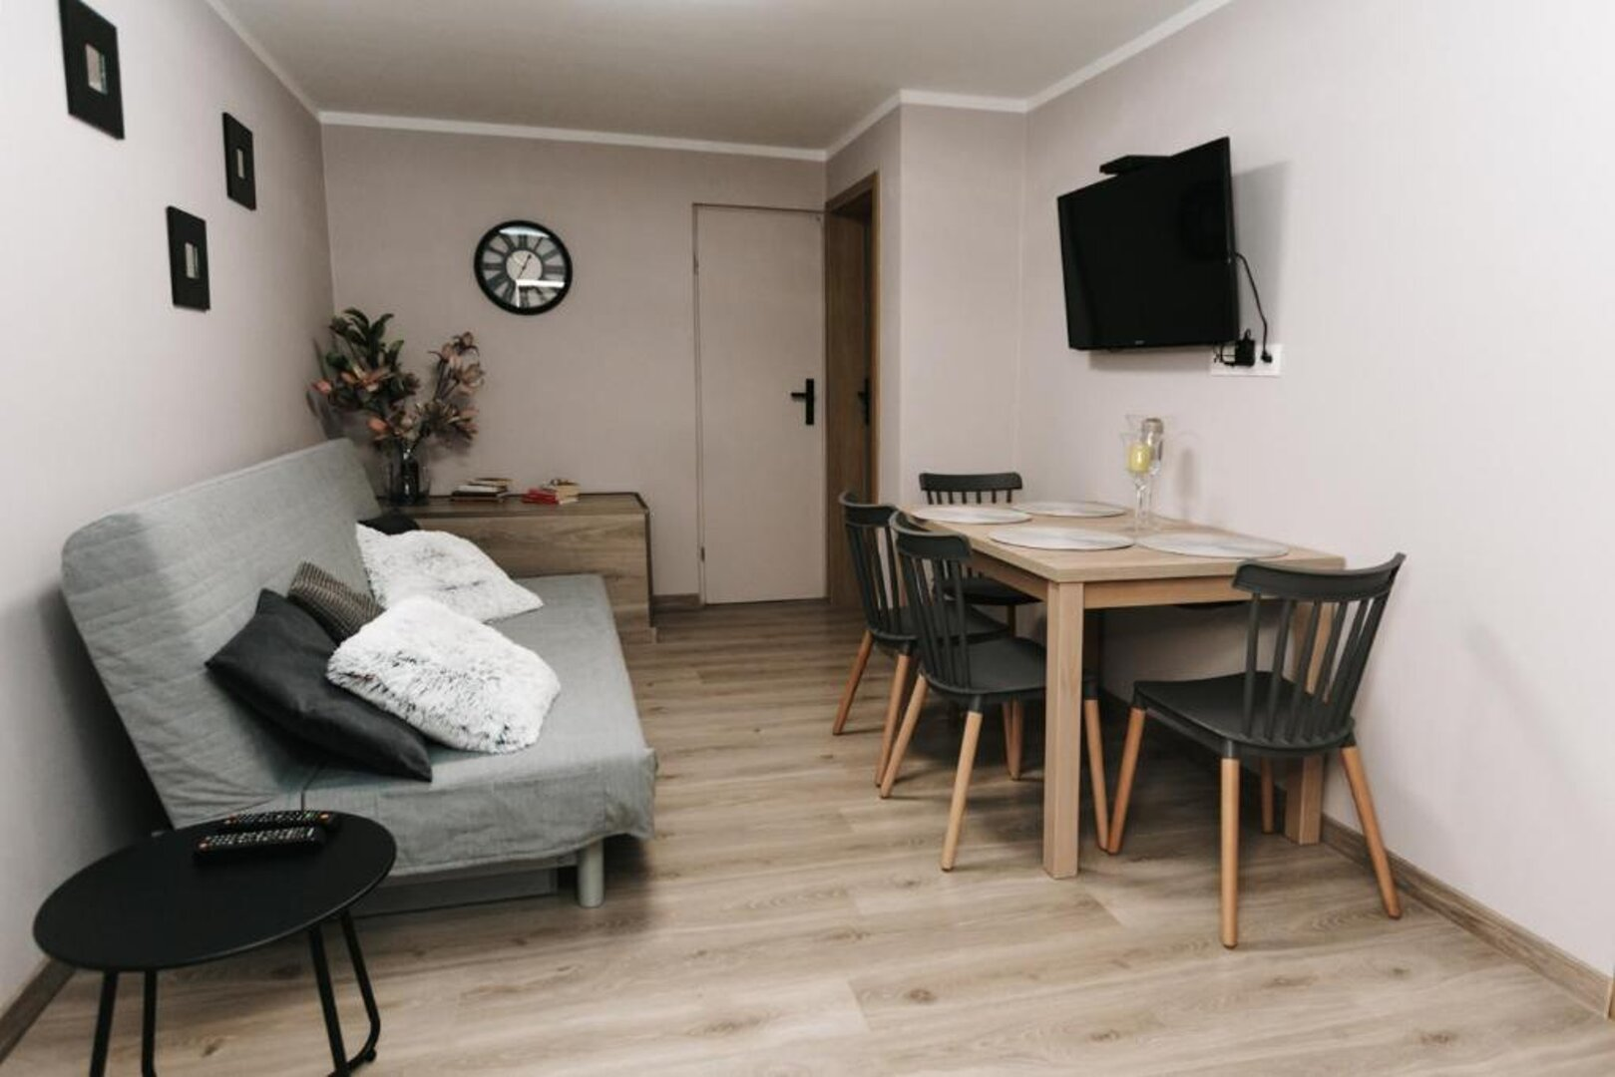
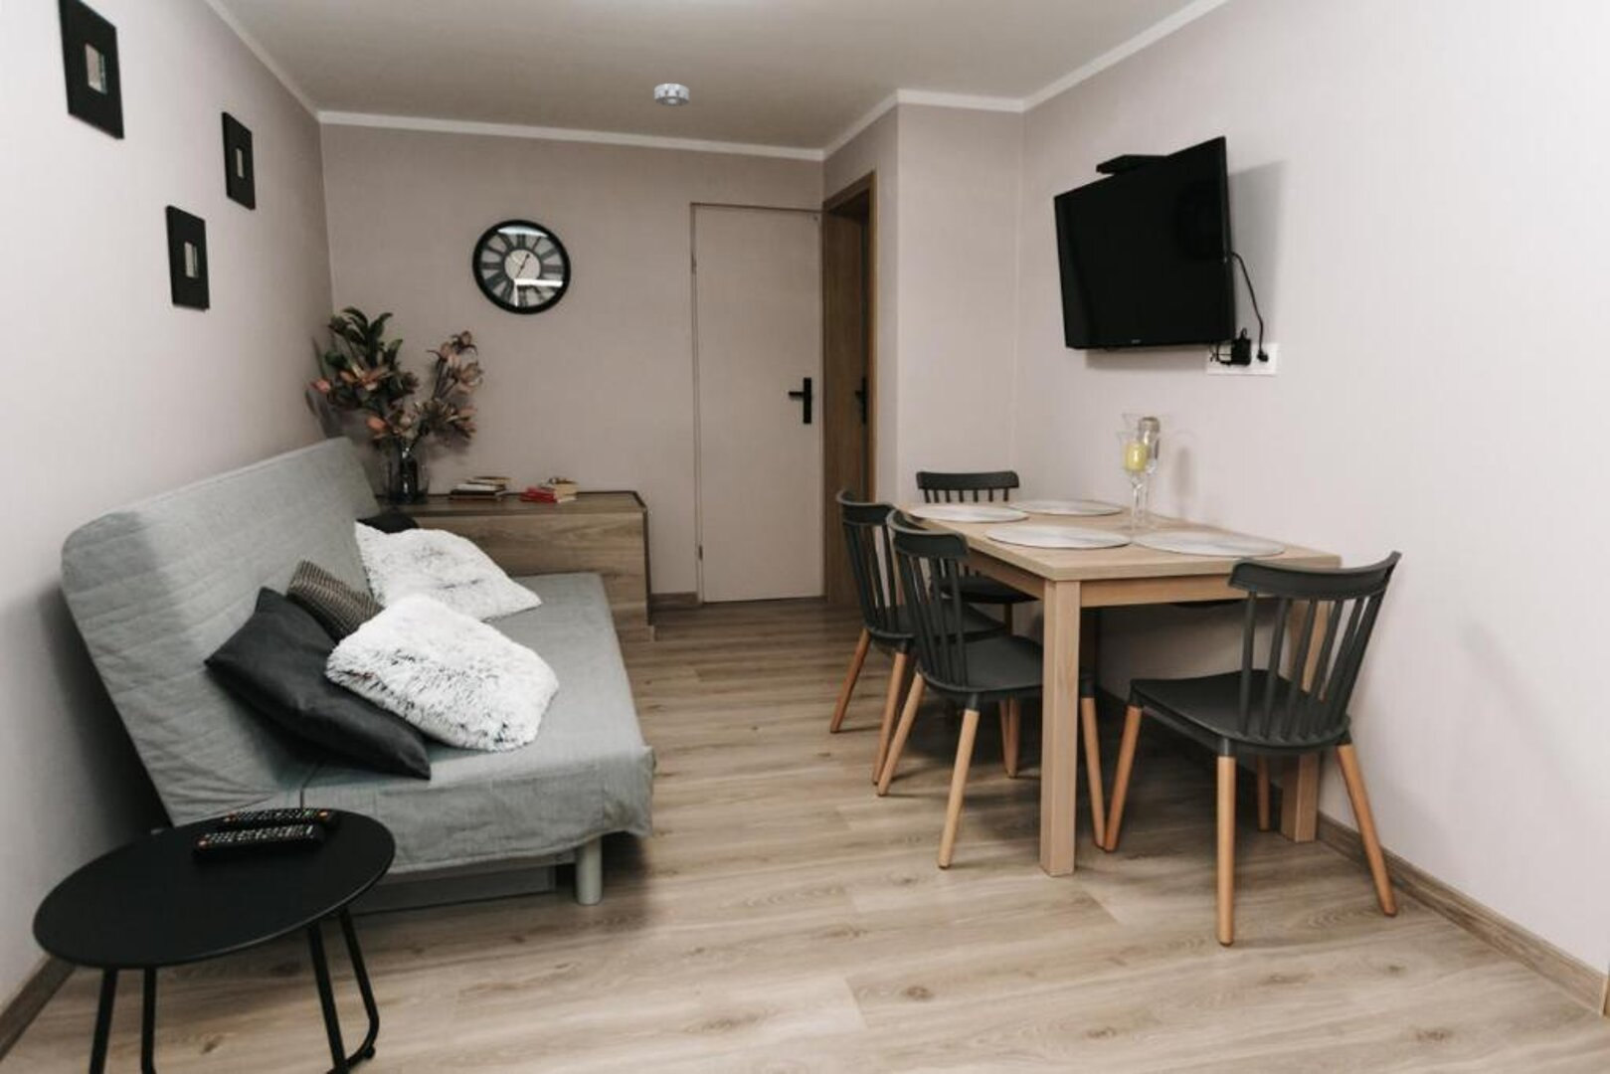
+ smoke detector (671, 95)
